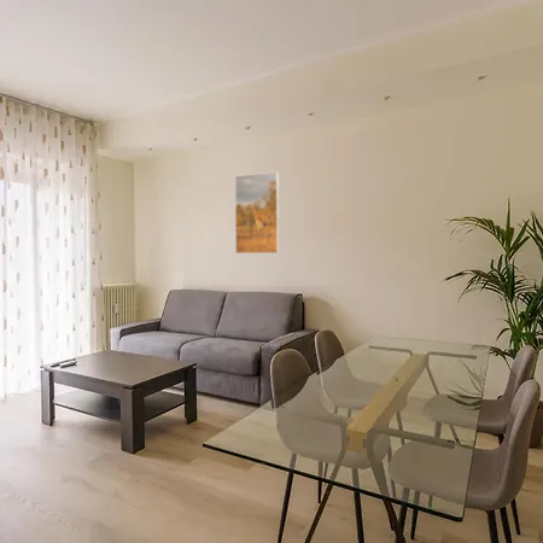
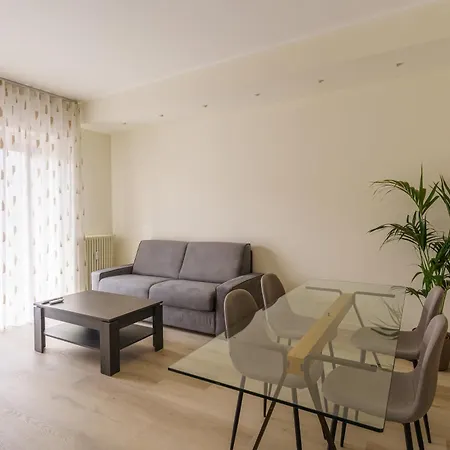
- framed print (256, 214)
